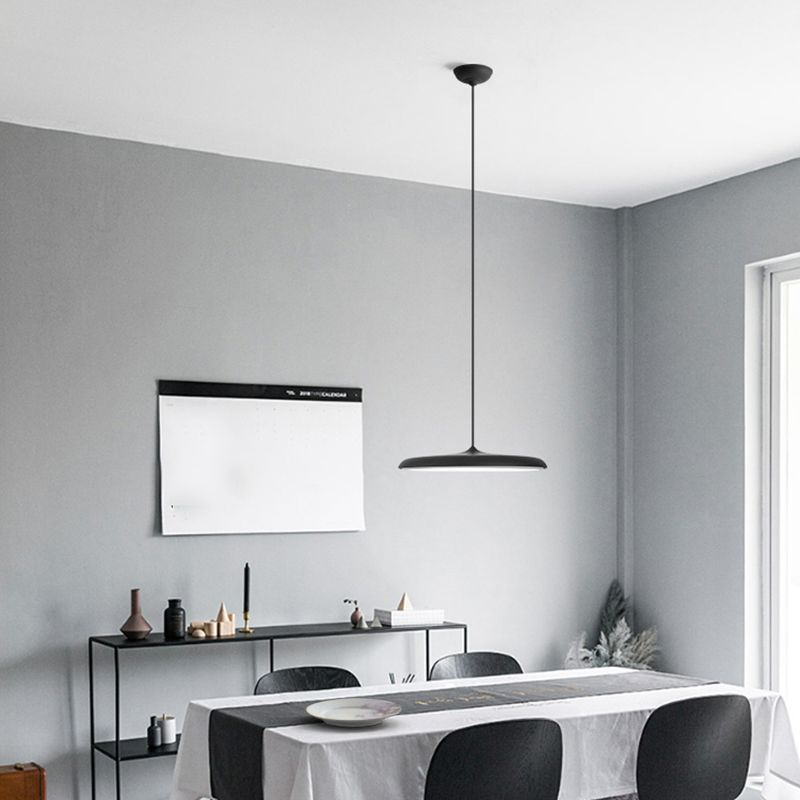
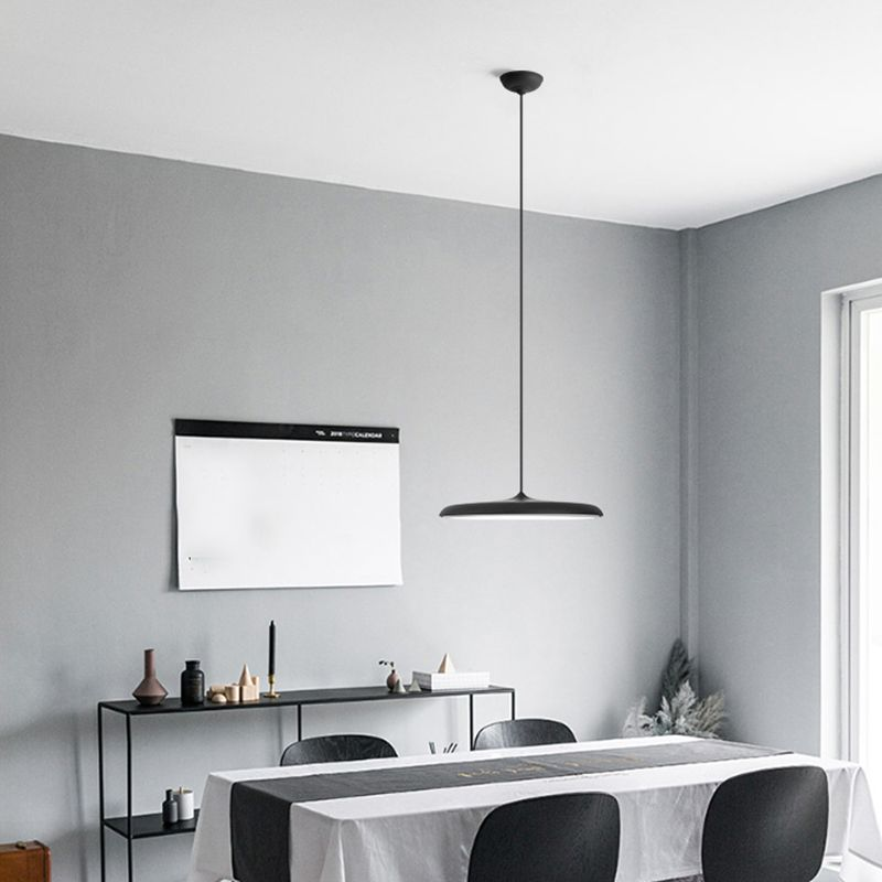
- plate (353, 714)
